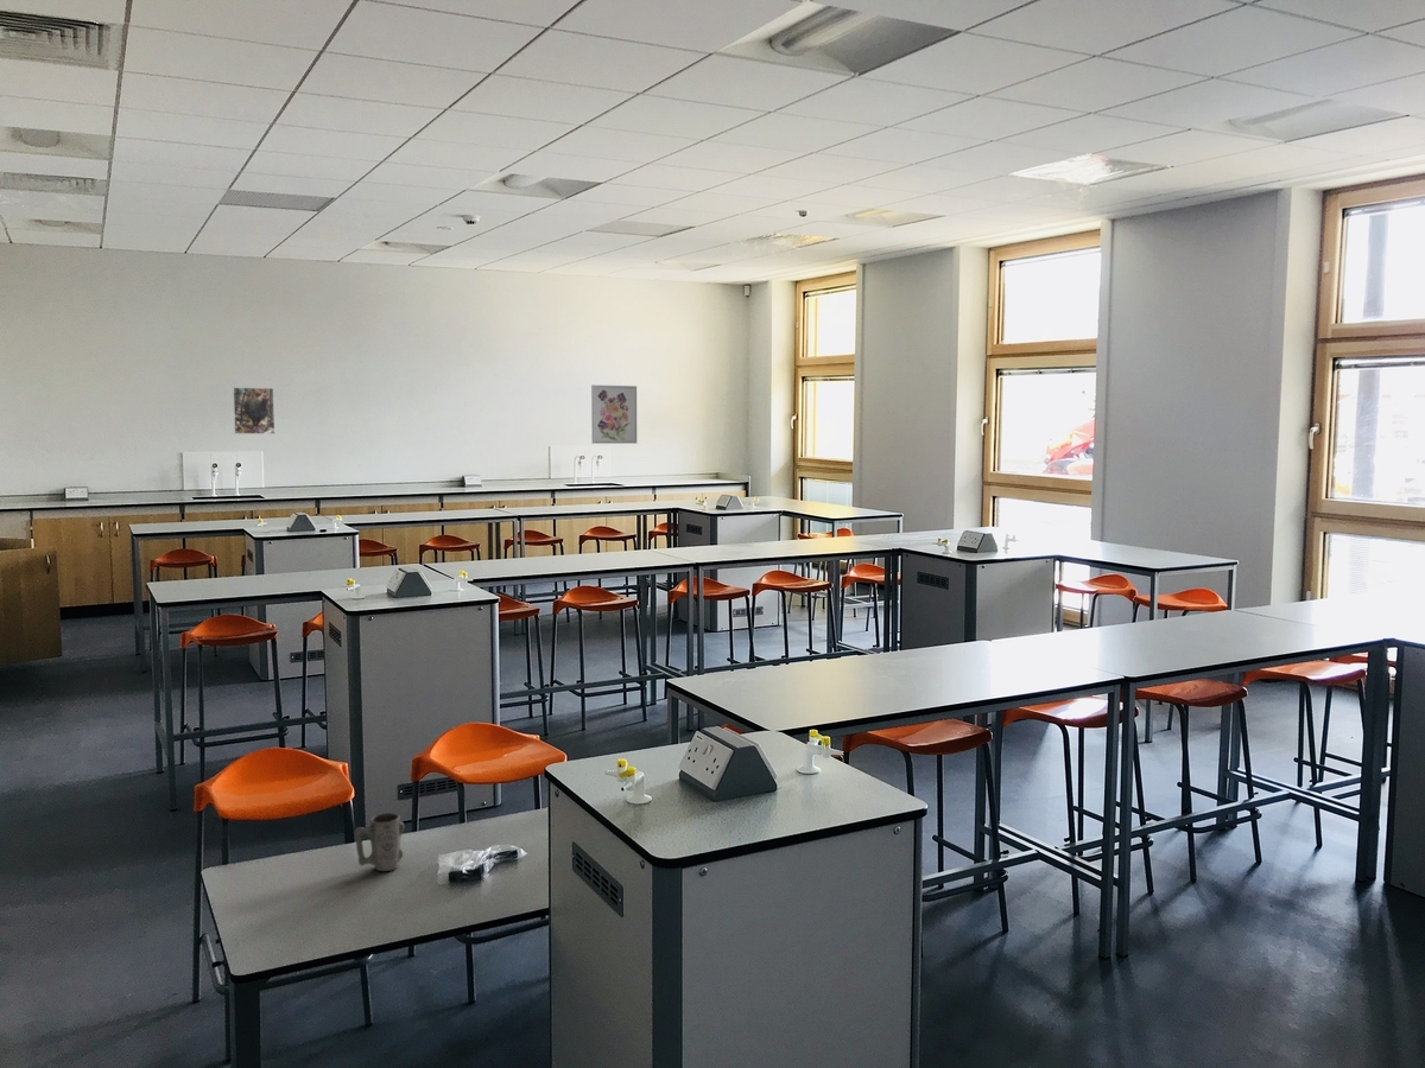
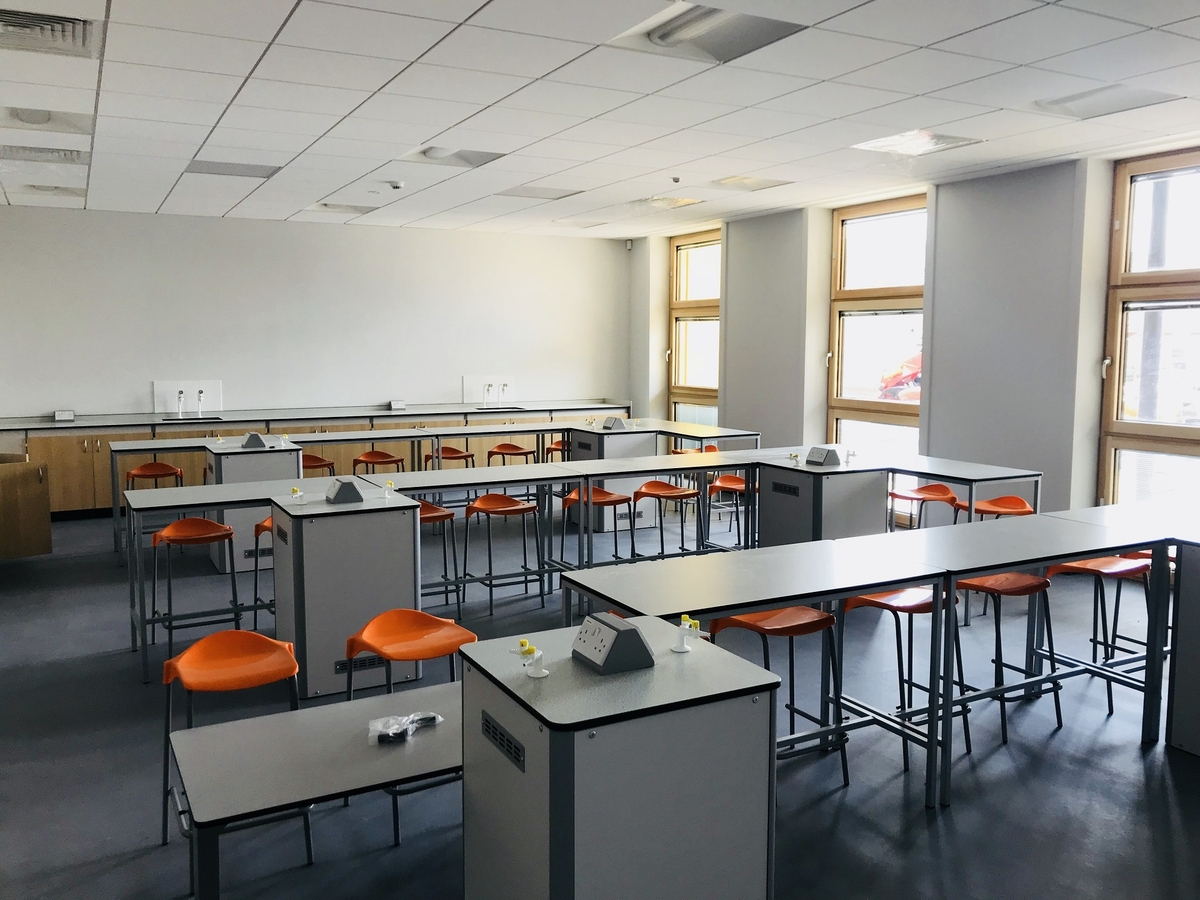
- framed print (253, 411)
- wall art (614, 414)
- mug (379, 843)
